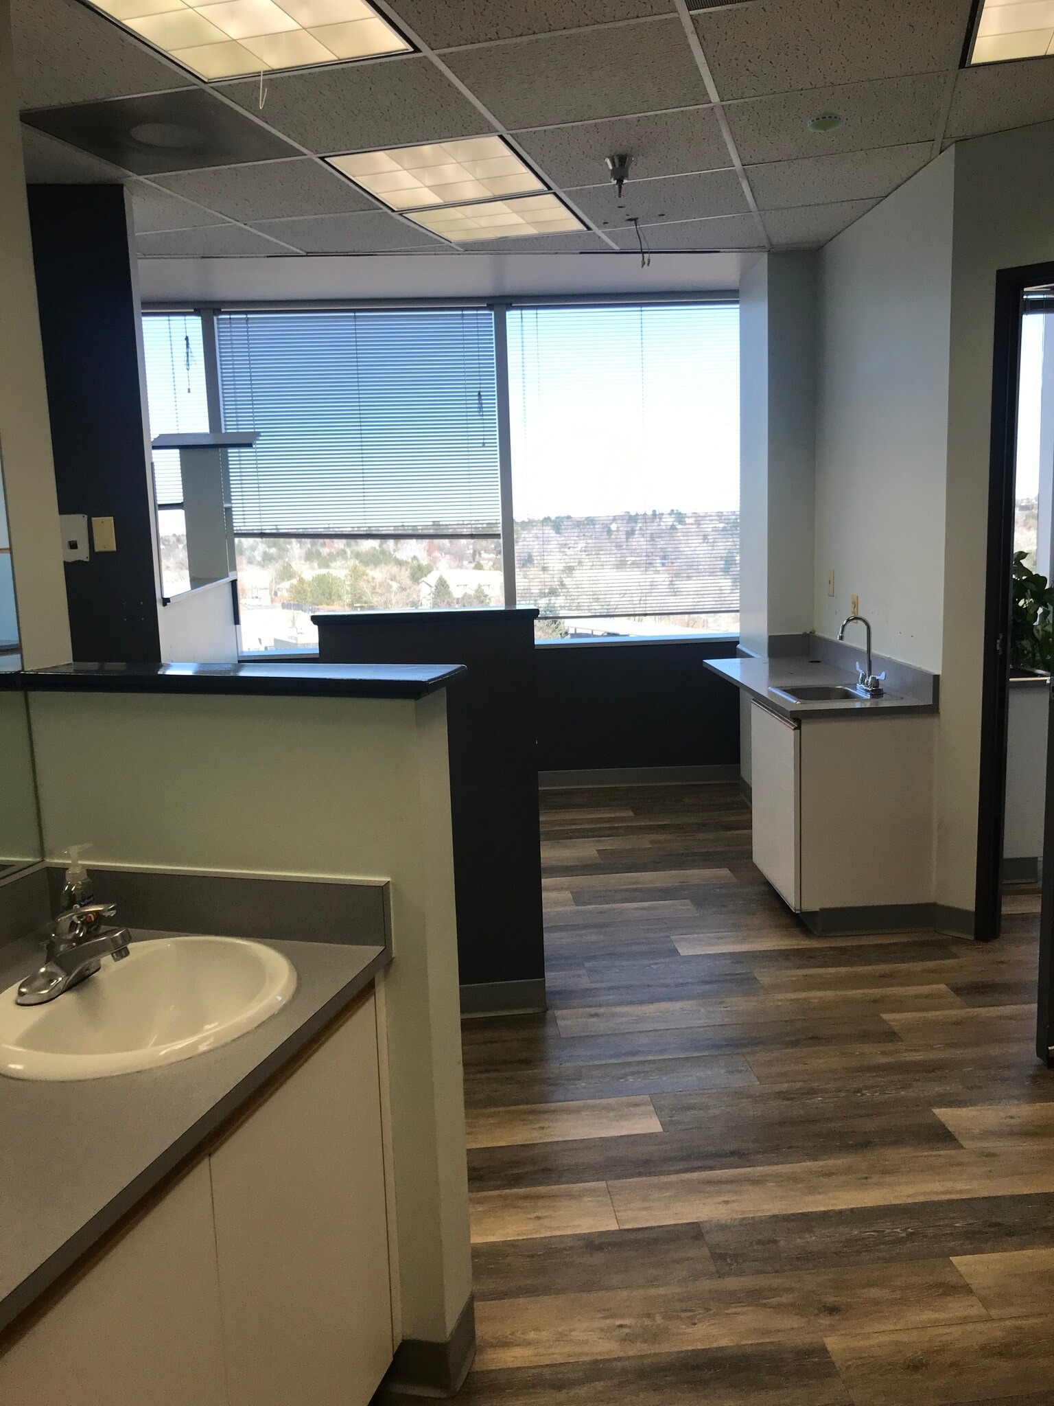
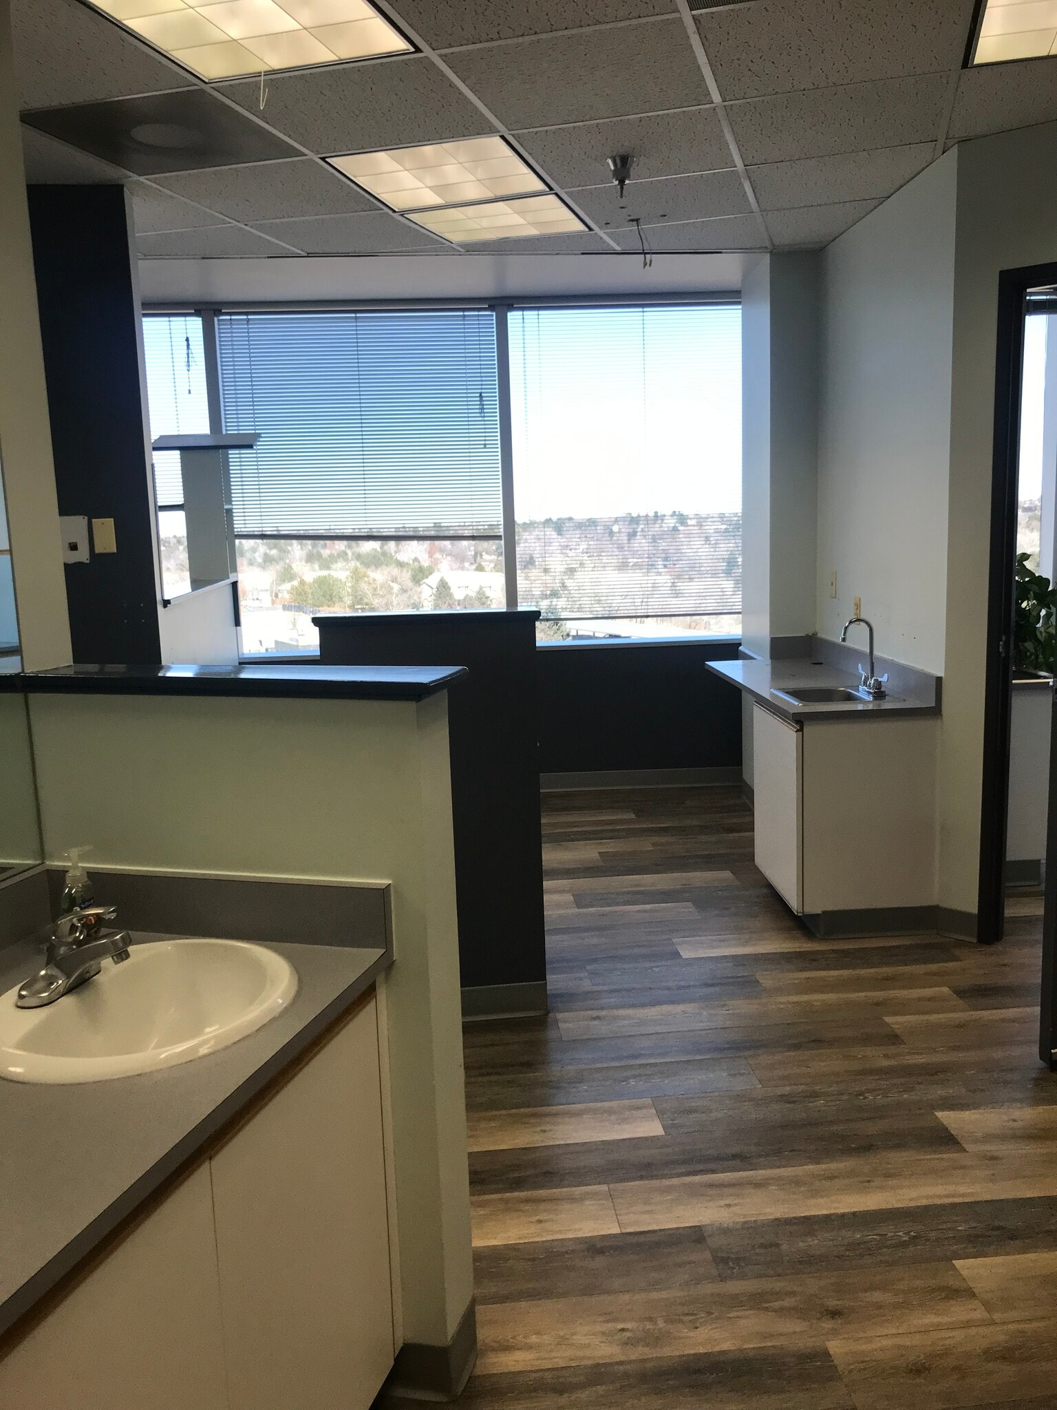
- smoke detector (825, 122)
